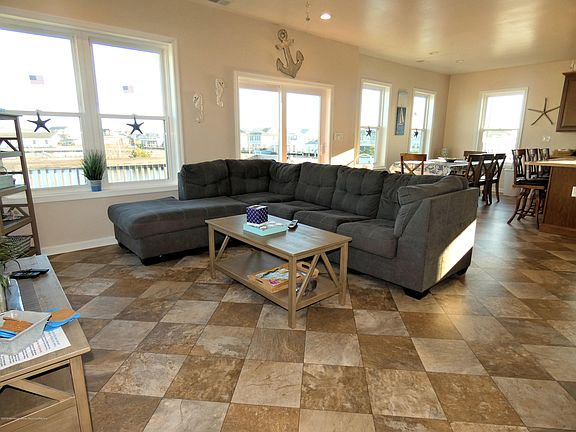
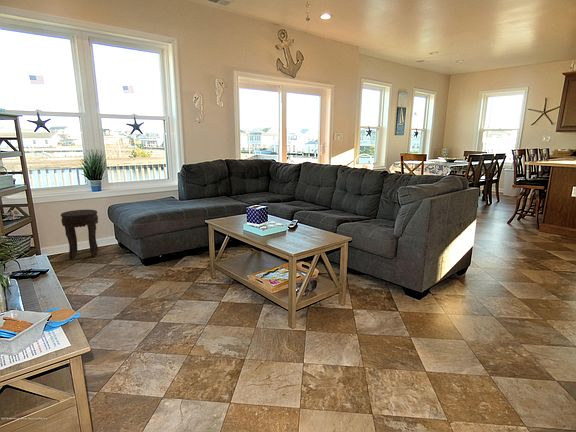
+ side table (75, 233)
